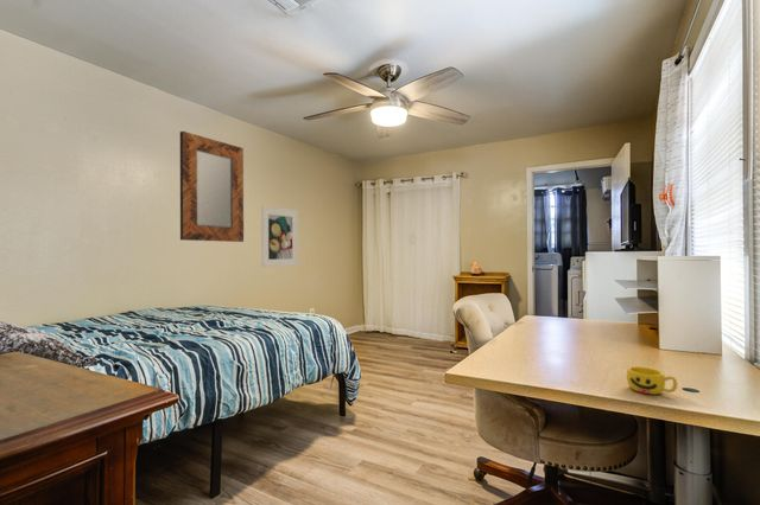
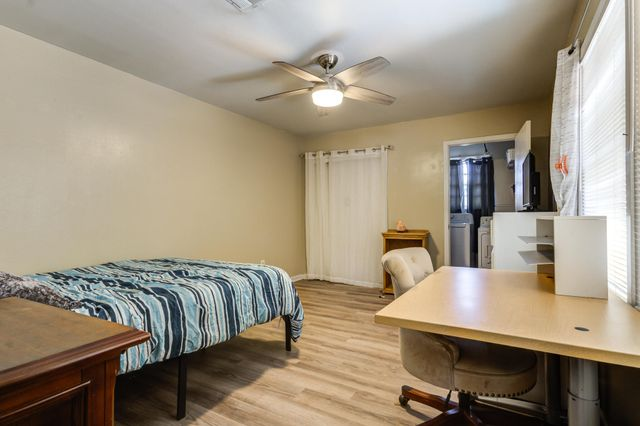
- cup (651, 381)
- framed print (280, 237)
- home mirror (214, 190)
